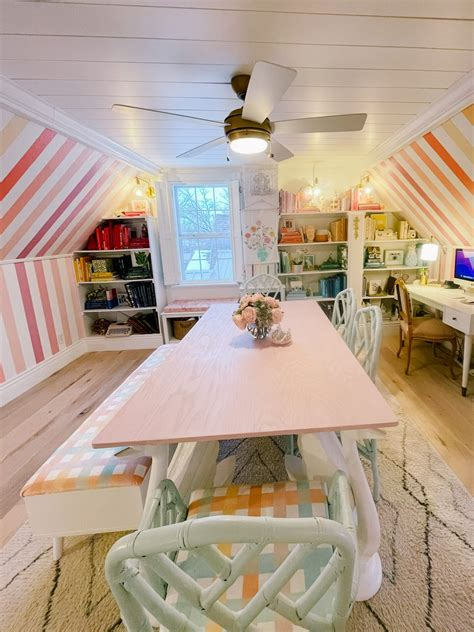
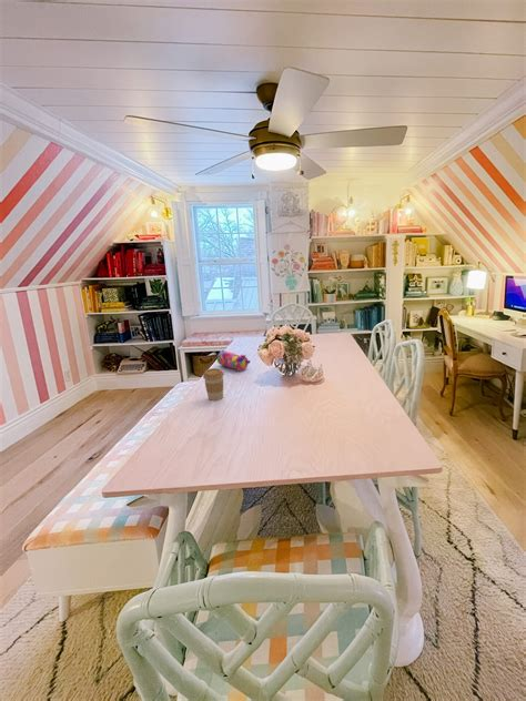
+ pencil case (232, 359)
+ coffee cup (214, 384)
